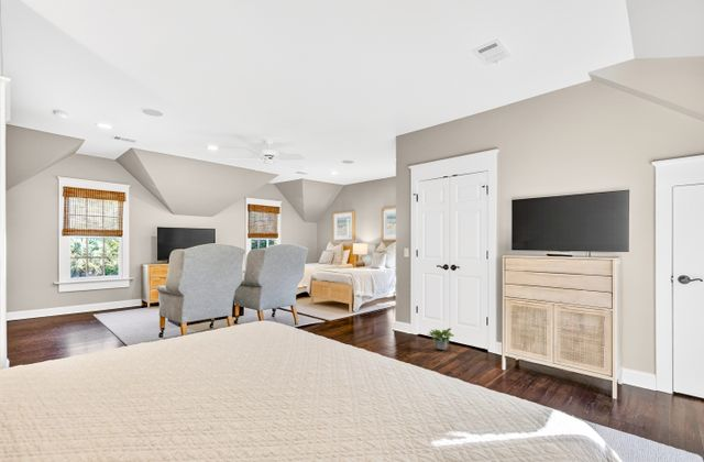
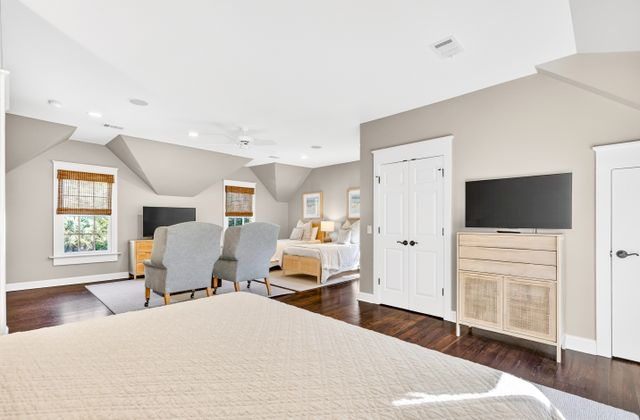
- potted plant (440, 339)
